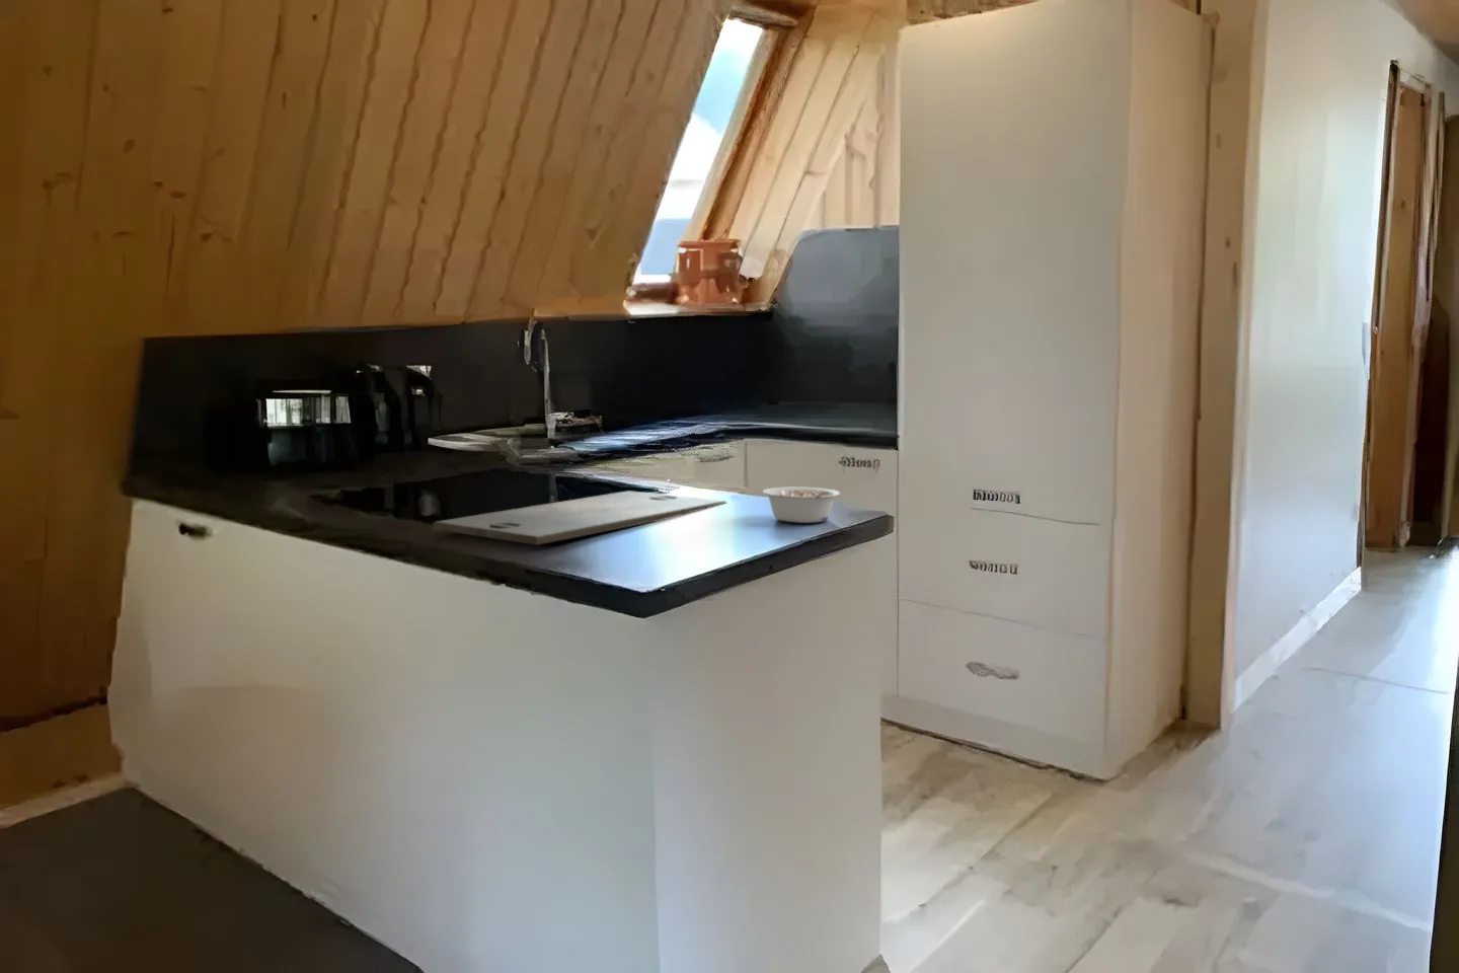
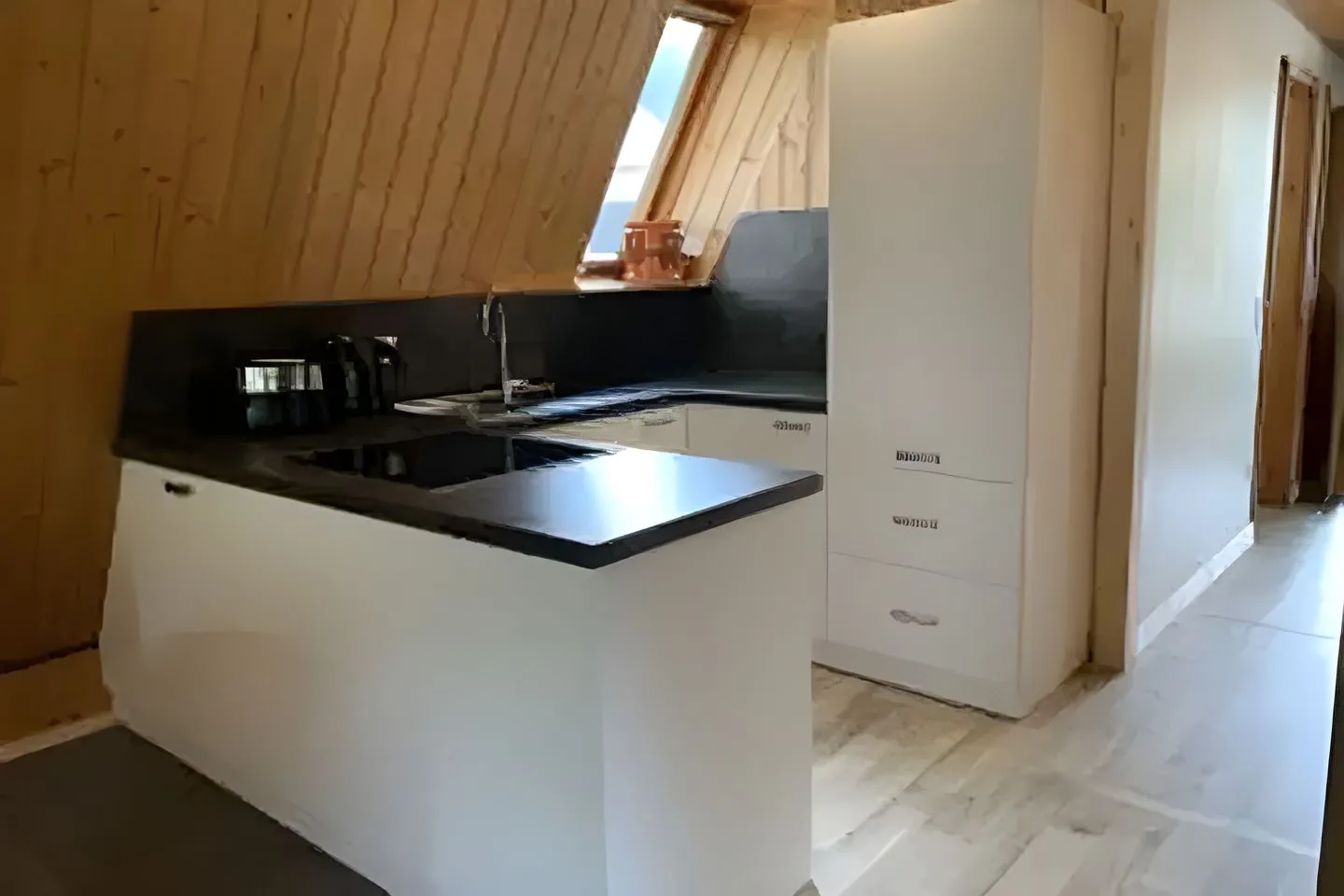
- legume (803, 503)
- cutting board (588, 514)
